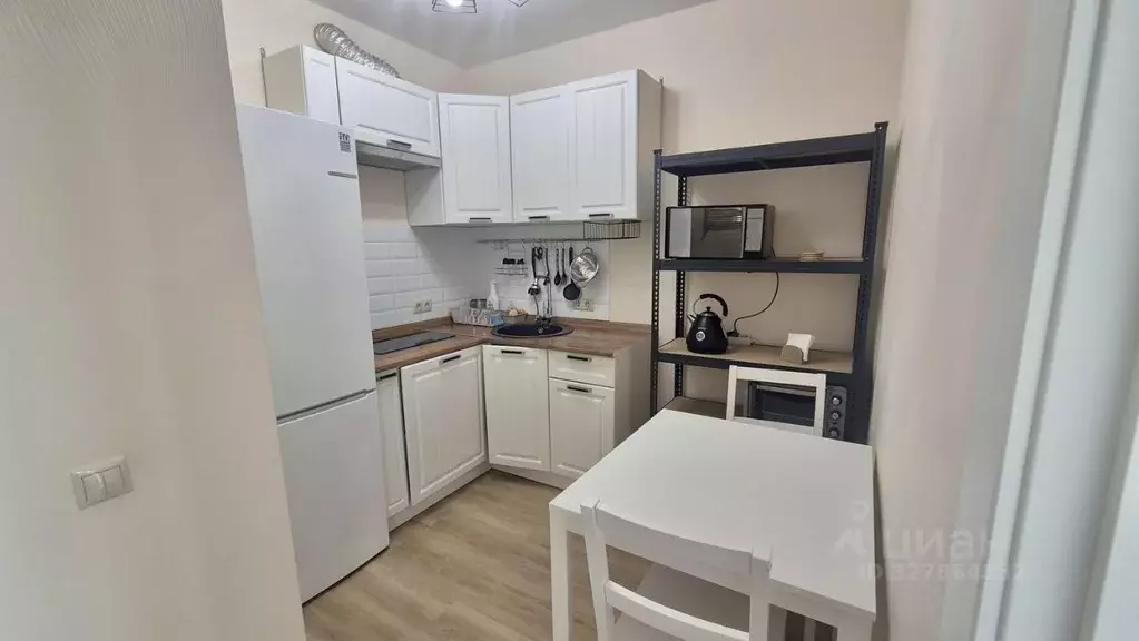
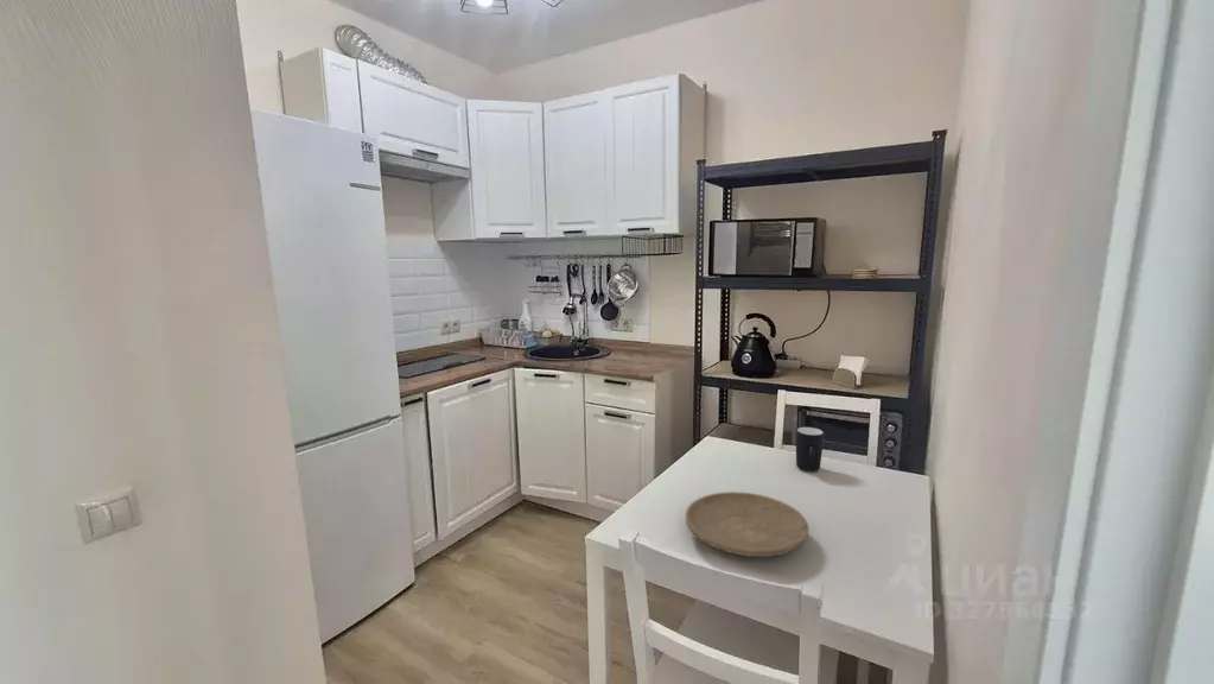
+ mug (809, 451)
+ plate (744, 526)
